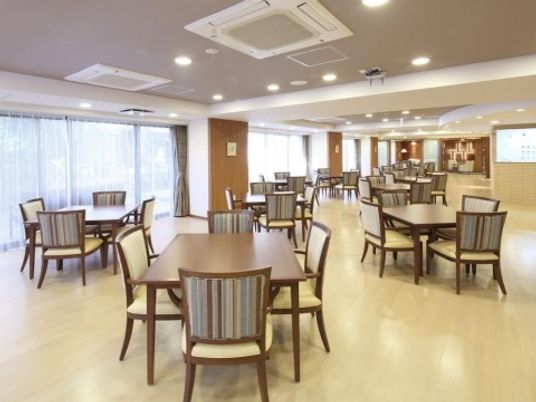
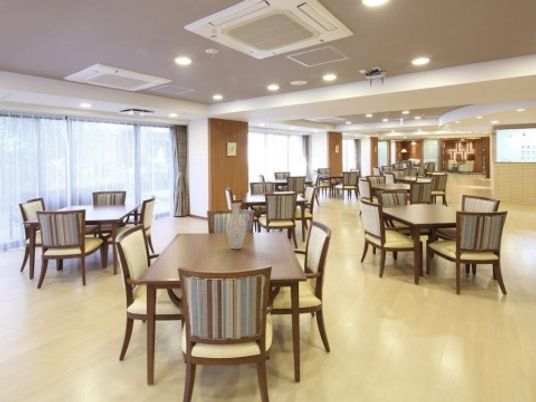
+ vase (236, 226)
